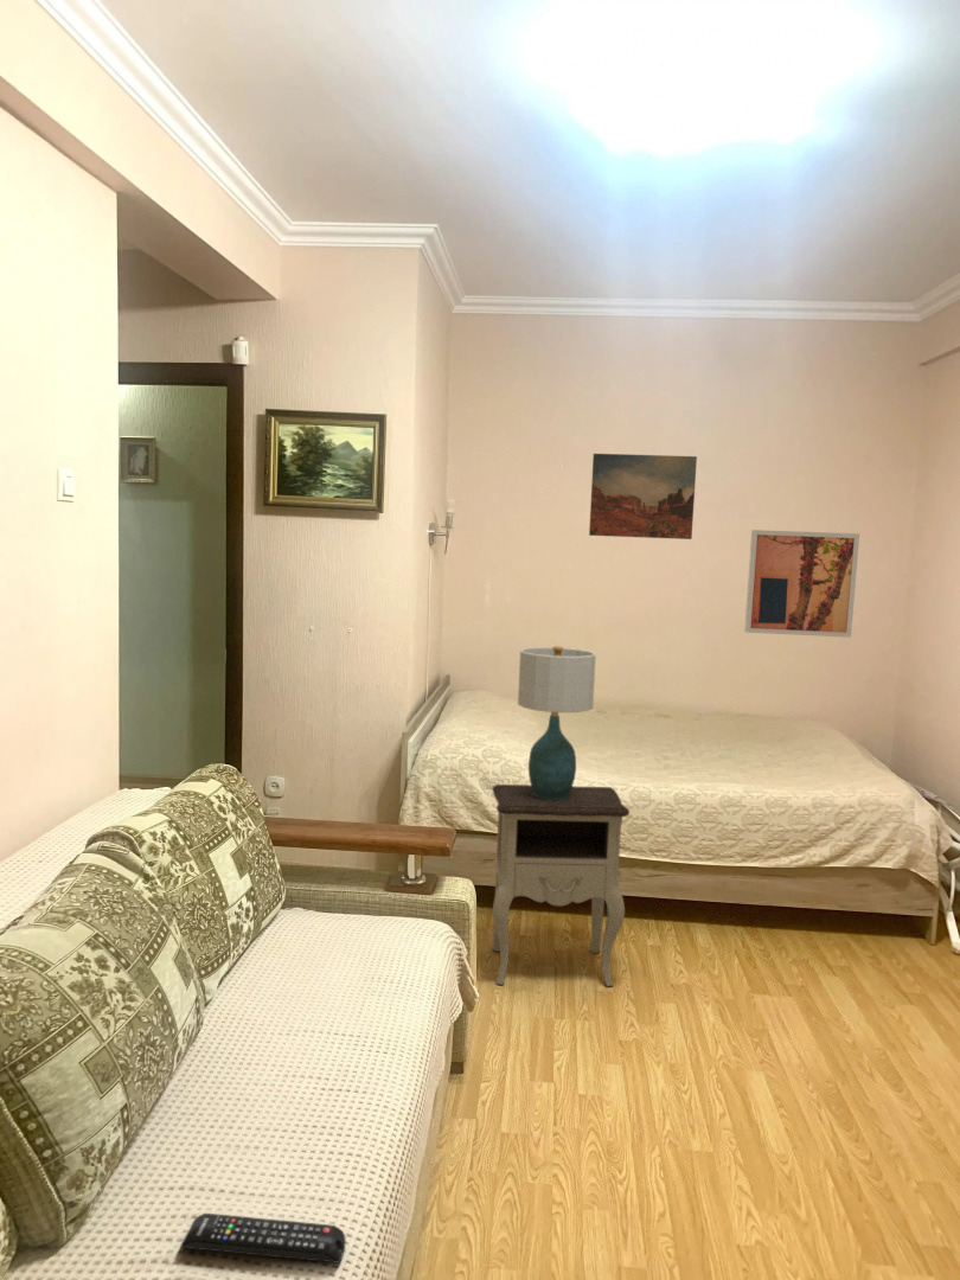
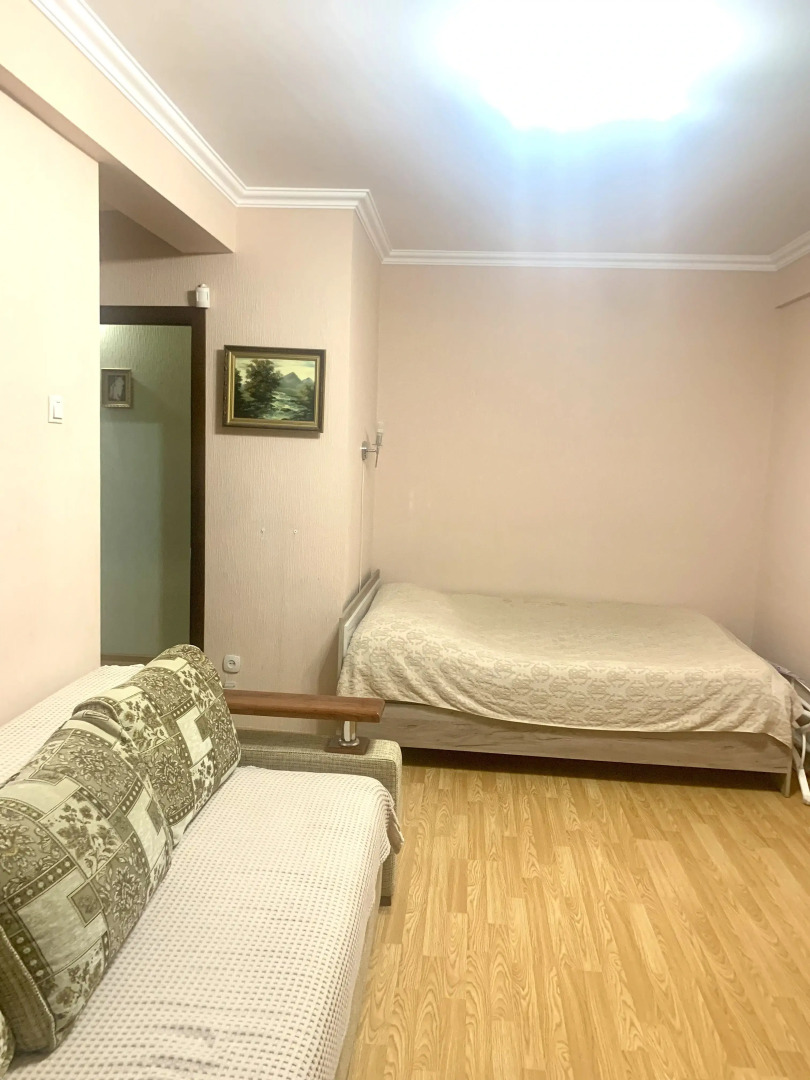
- wall art (642, 495)
- nightstand (555, 883)
- remote control (263, 1239)
- wall art (800, 583)
- table lamp (553, 721)
